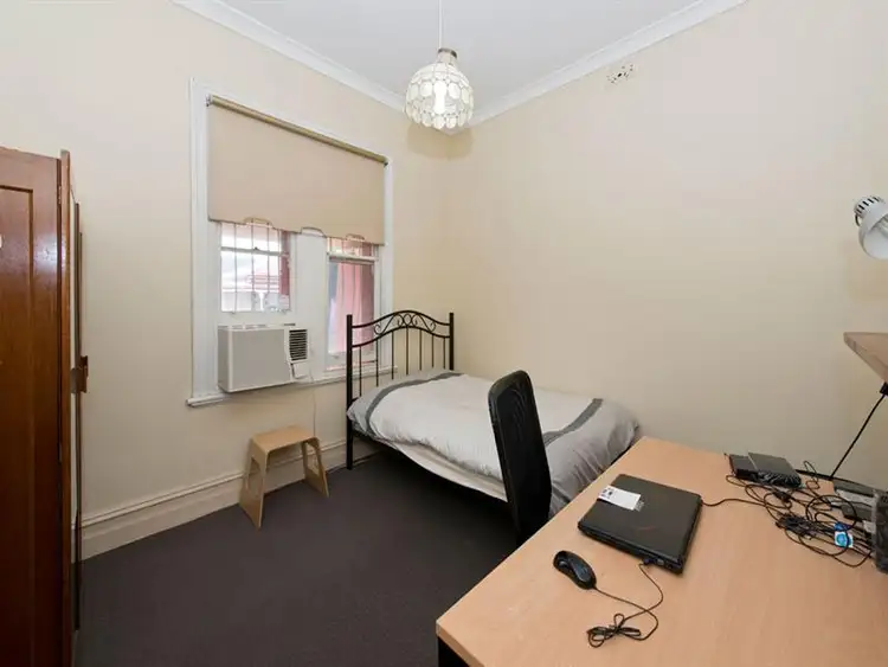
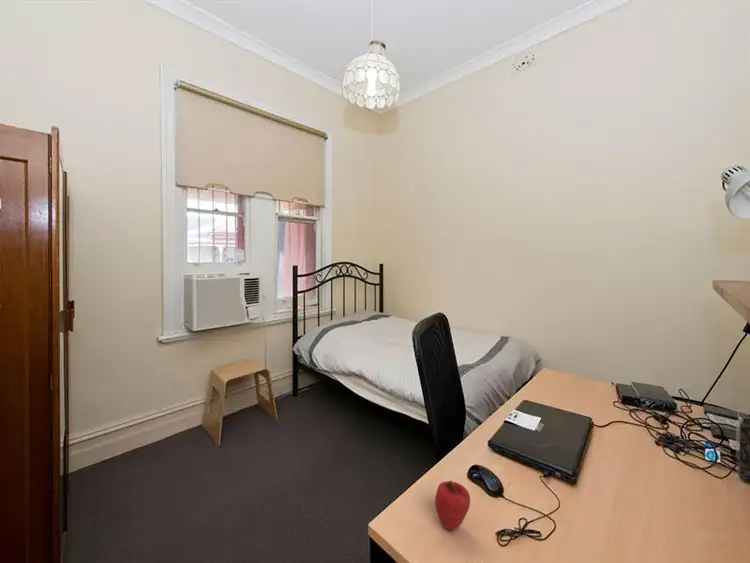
+ apple (452, 504)
